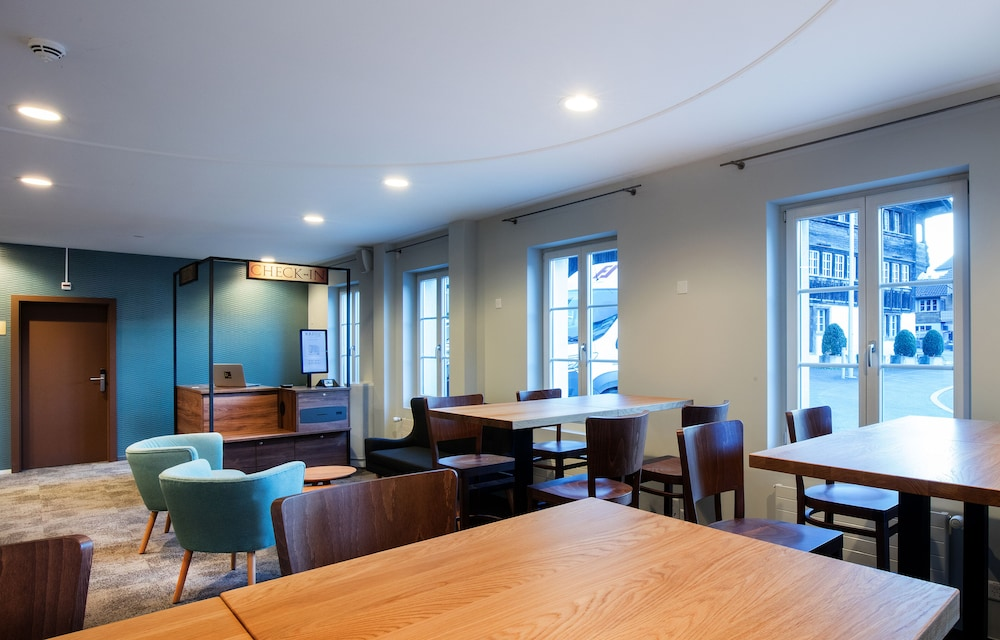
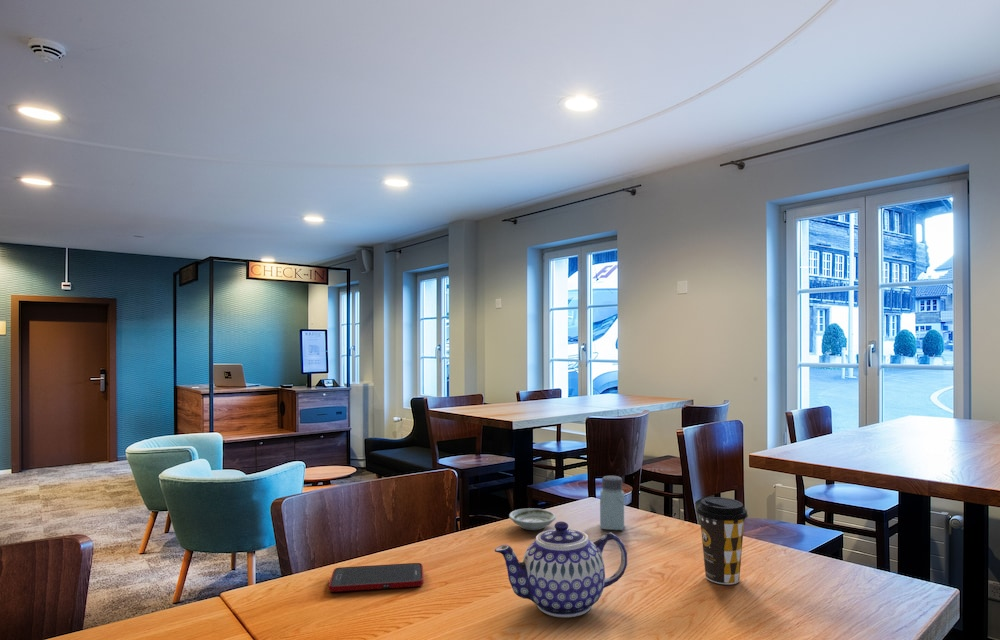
+ coffee cup (722, 540)
+ saucer (532, 520)
+ saltshaker (612, 502)
+ cell phone (377, 577)
+ teapot (562, 563)
